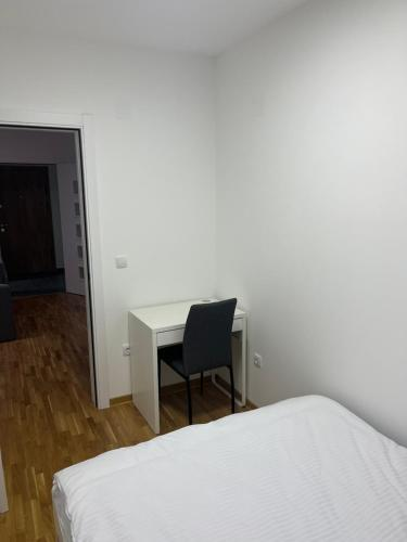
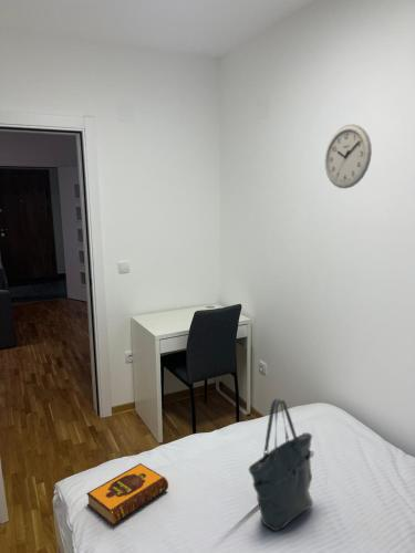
+ hardback book (128, 491)
+ tote bag (282, 459)
+ wall clock (345, 156)
